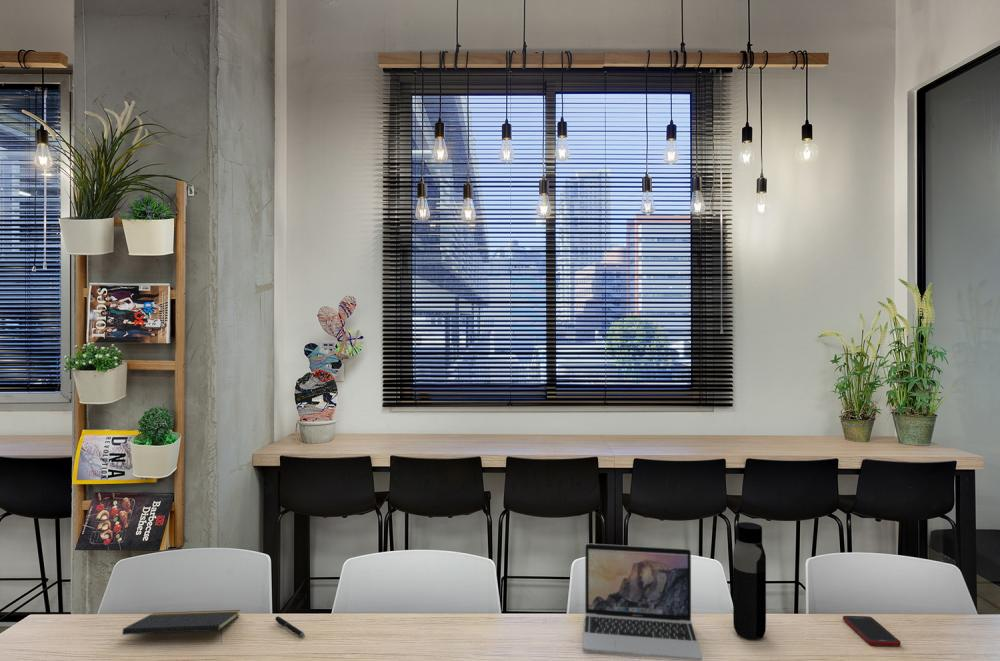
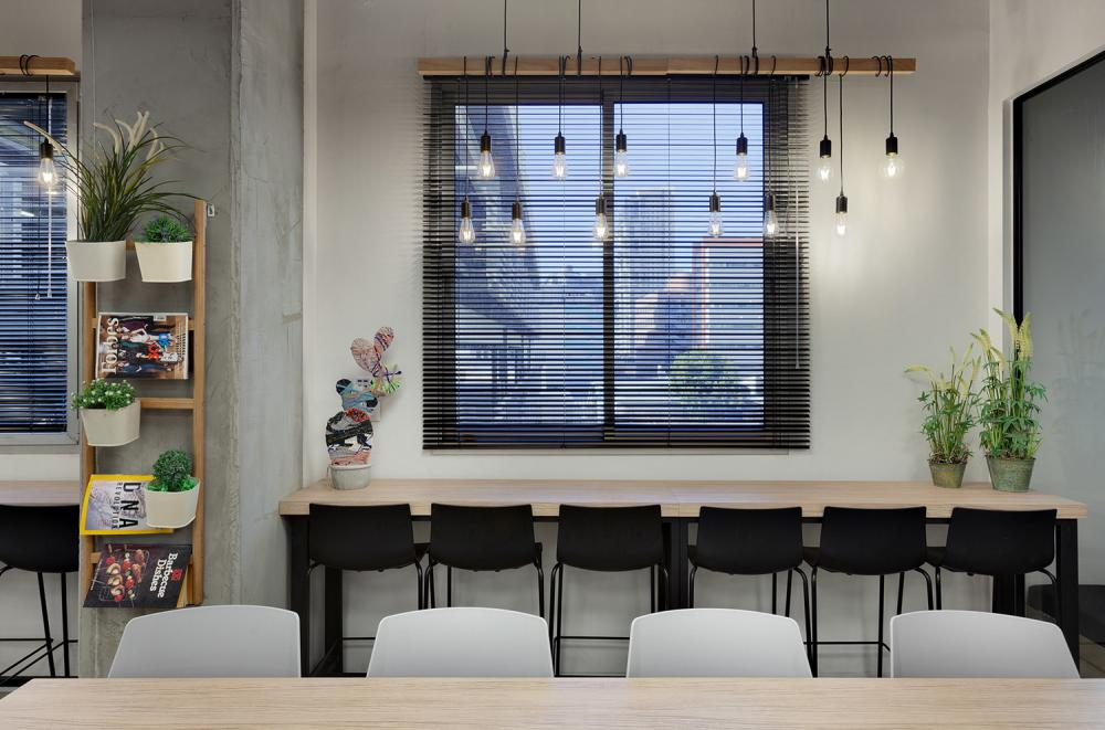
- notepad (184, 621)
- cell phone (870, 630)
- pen (290, 626)
- water bottle (749, 579)
- laptop (639, 598)
